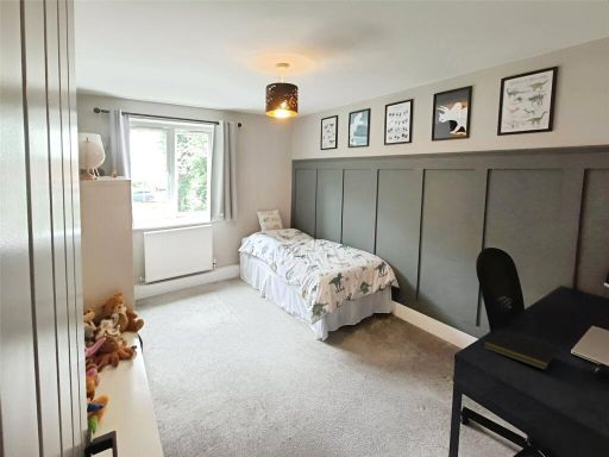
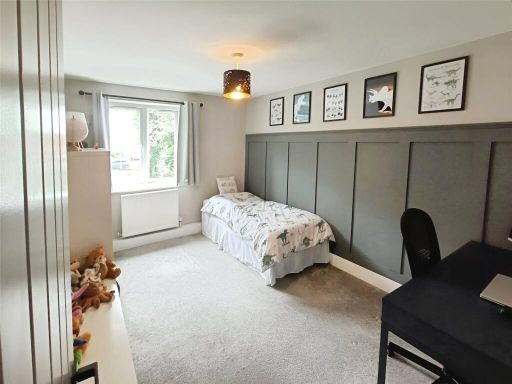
- notepad (519, 348)
